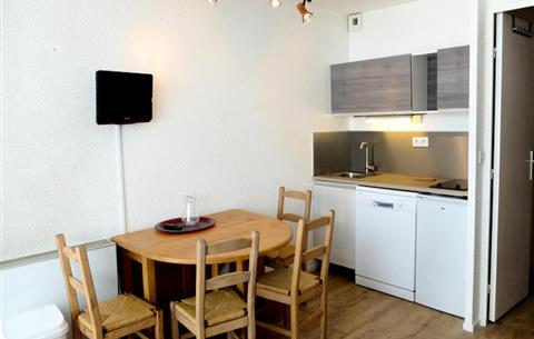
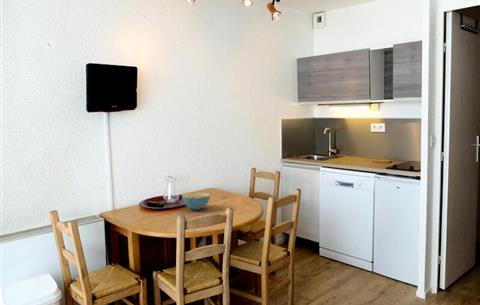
+ cereal bowl (196, 202)
